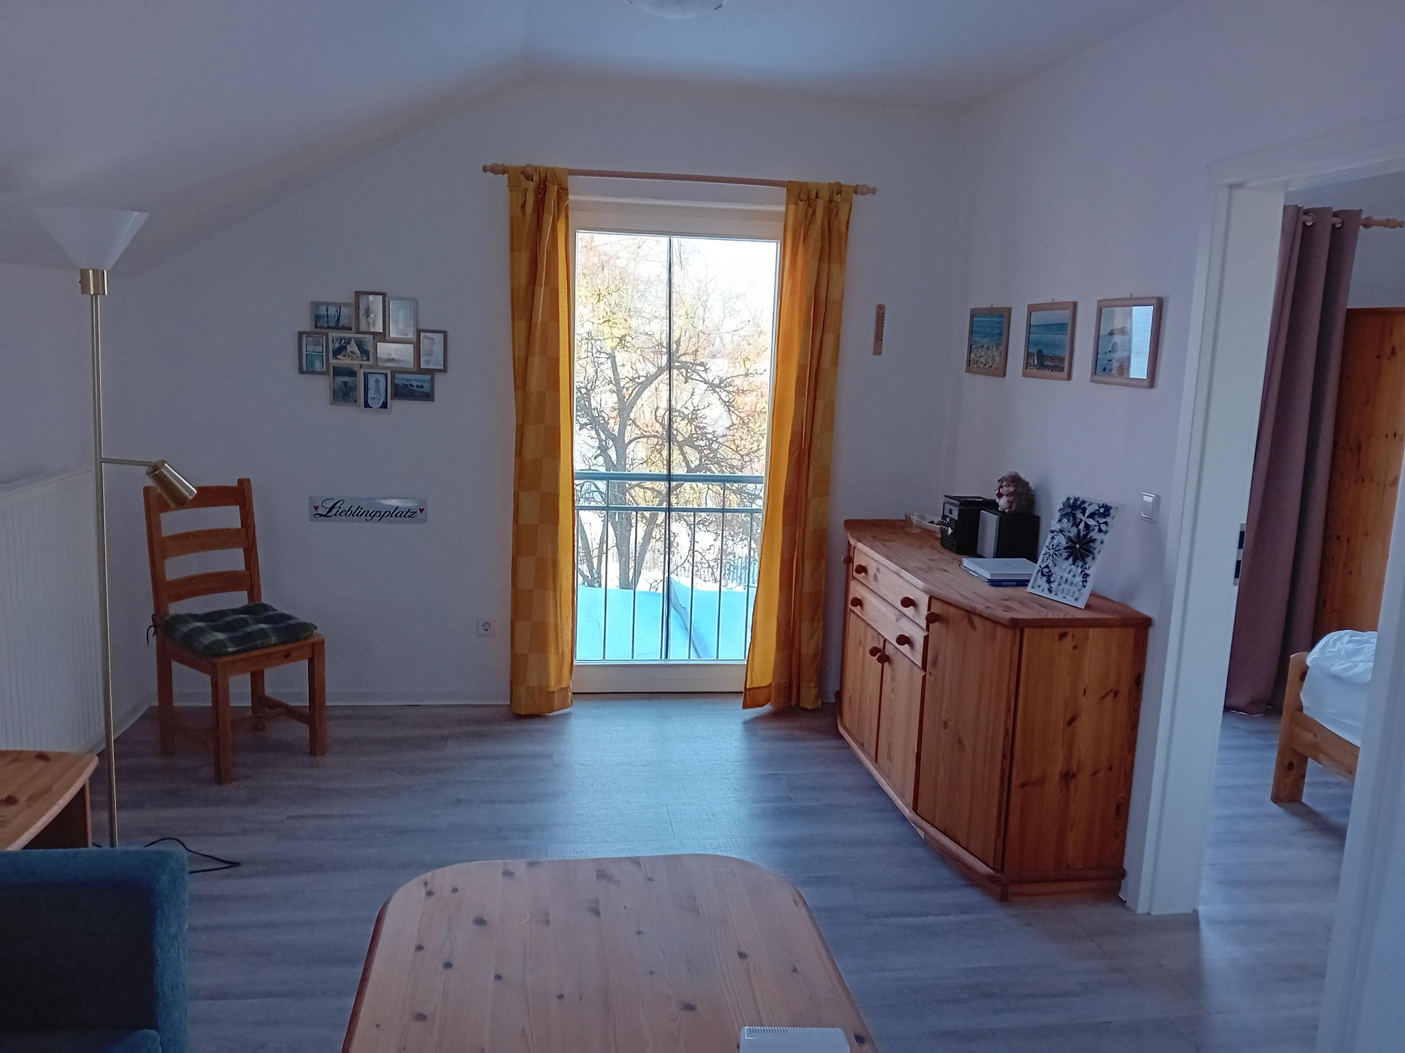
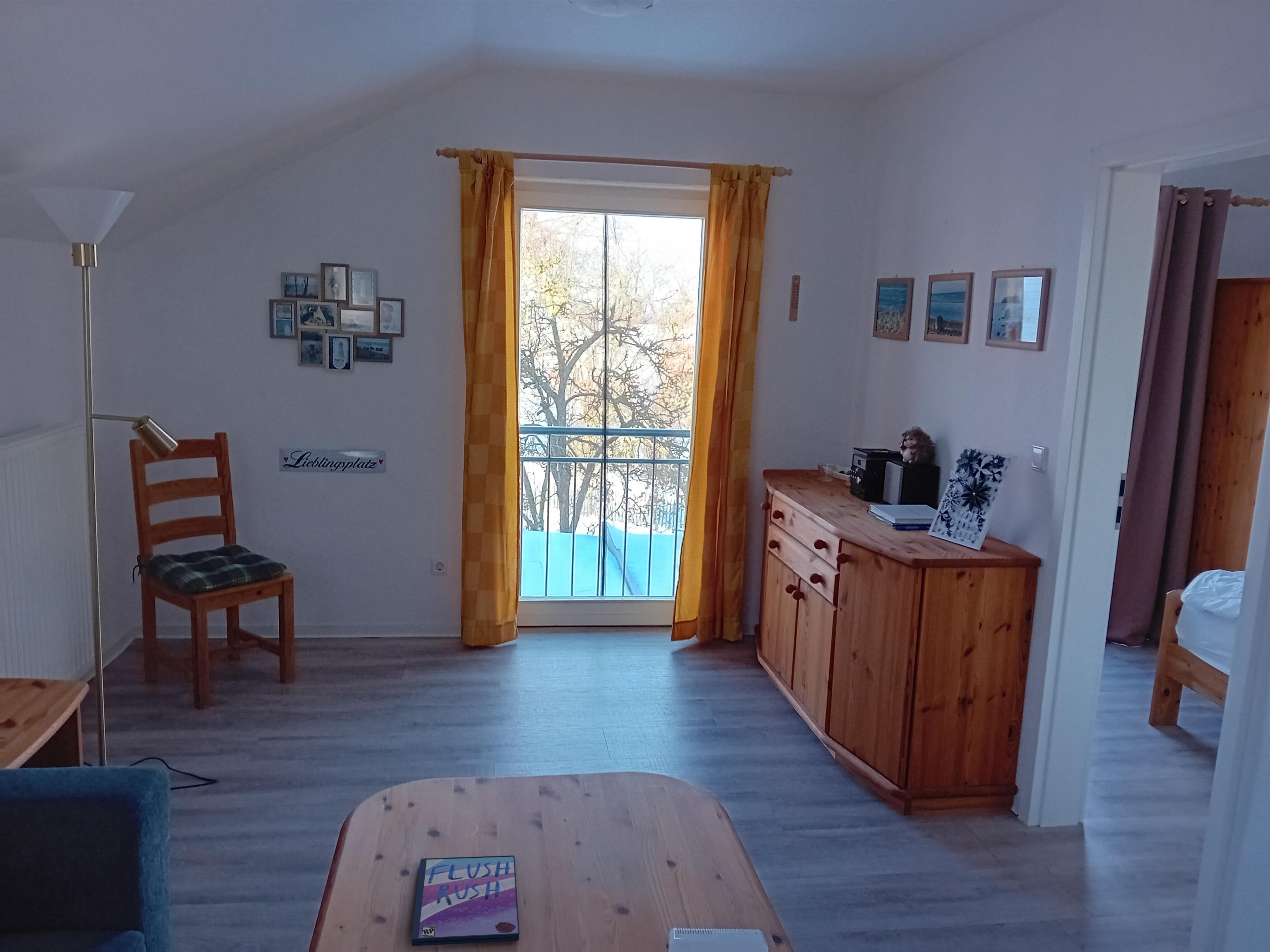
+ video game case (467, 897)
